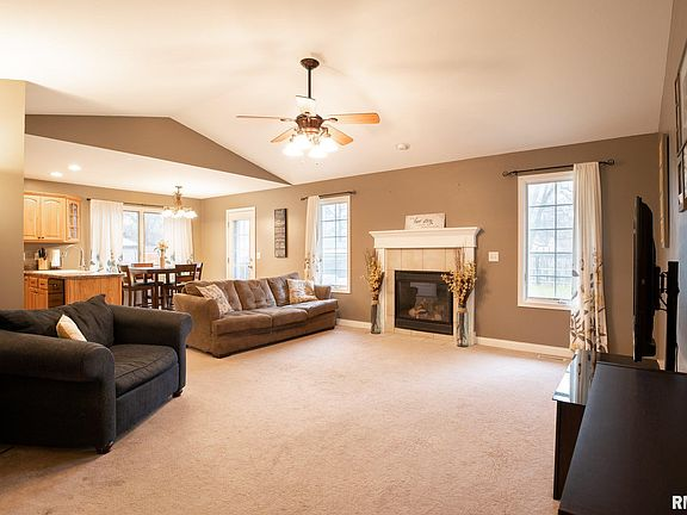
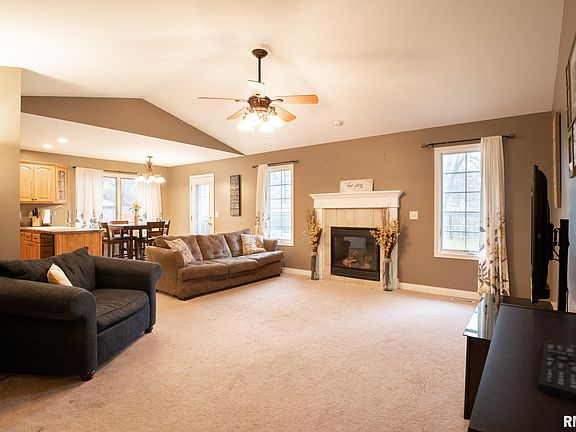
+ remote control (561, 365)
